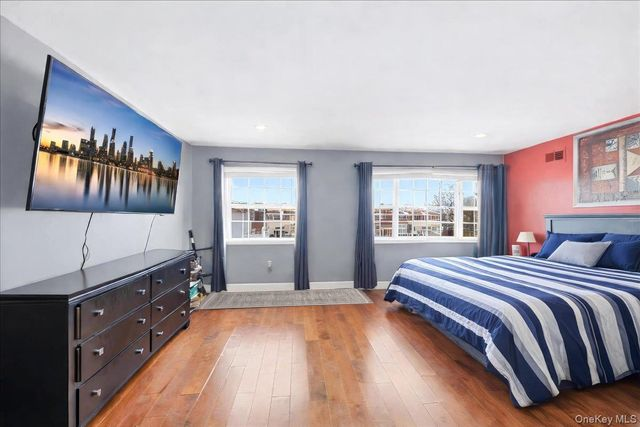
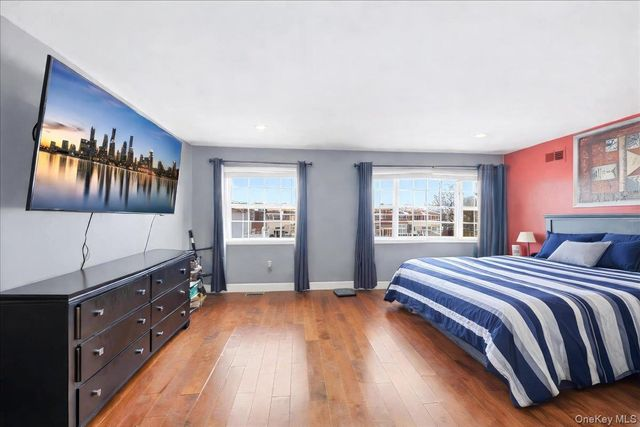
- rug (287, 297)
